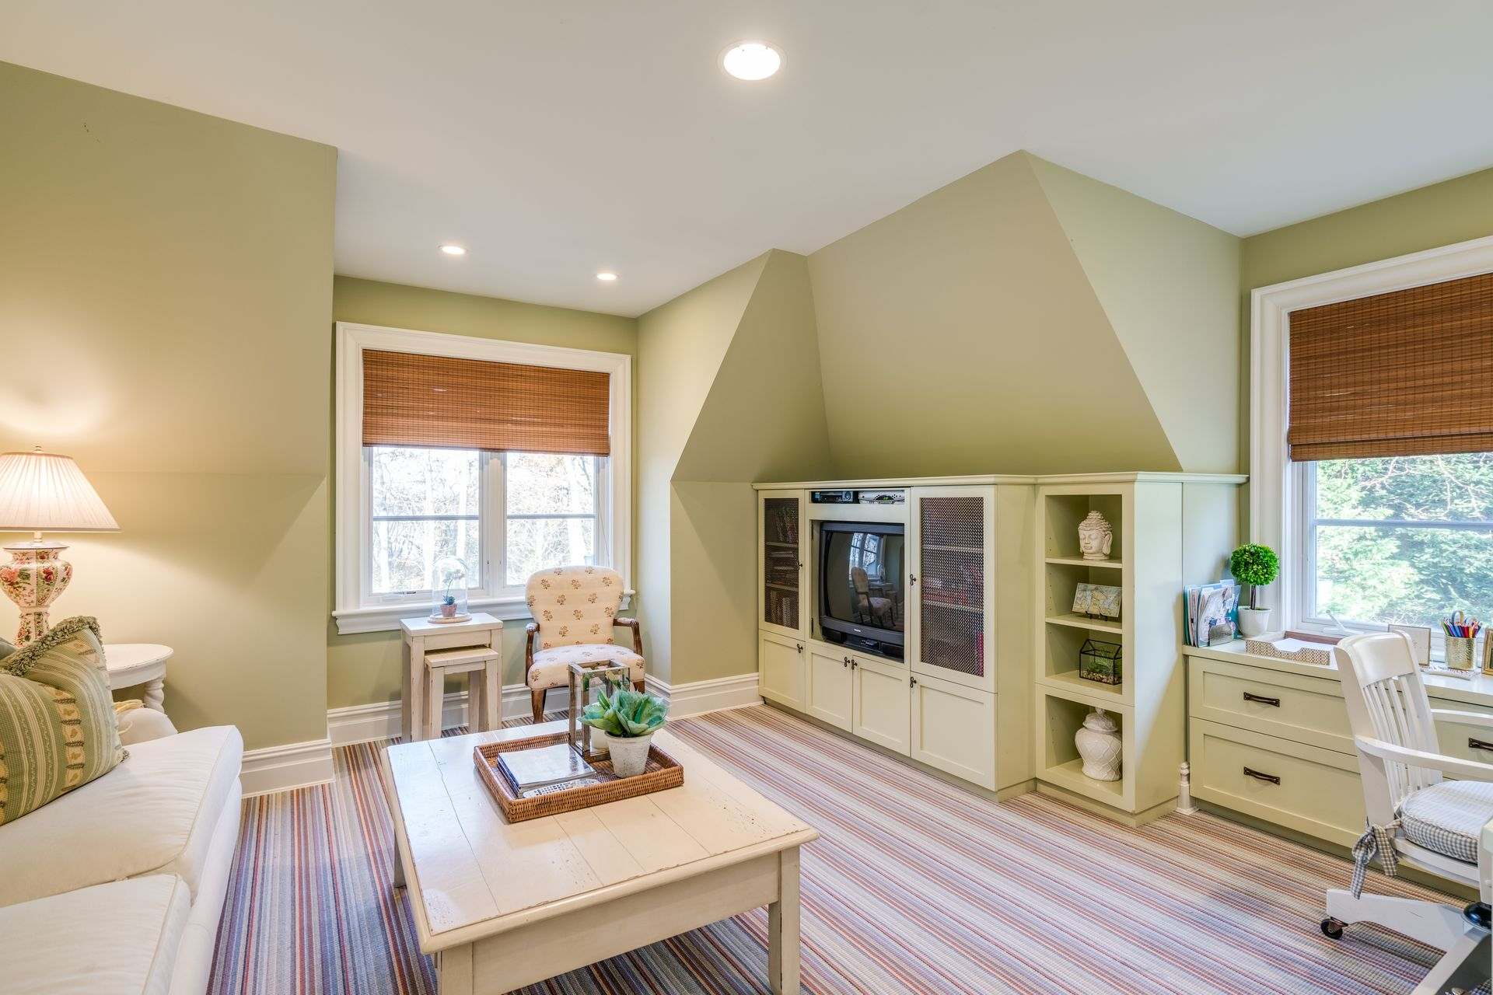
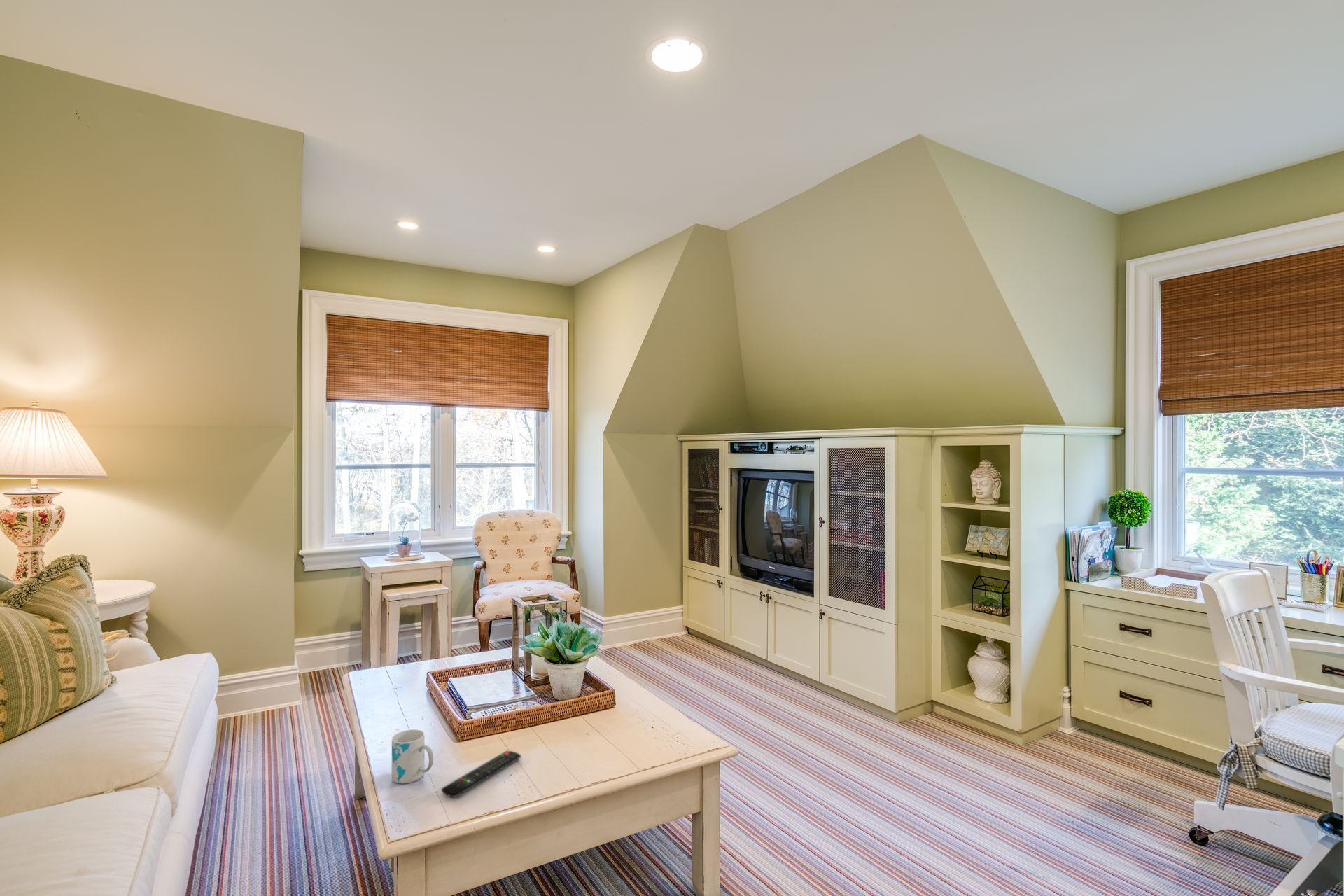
+ remote control (484, 773)
+ mug (414, 757)
